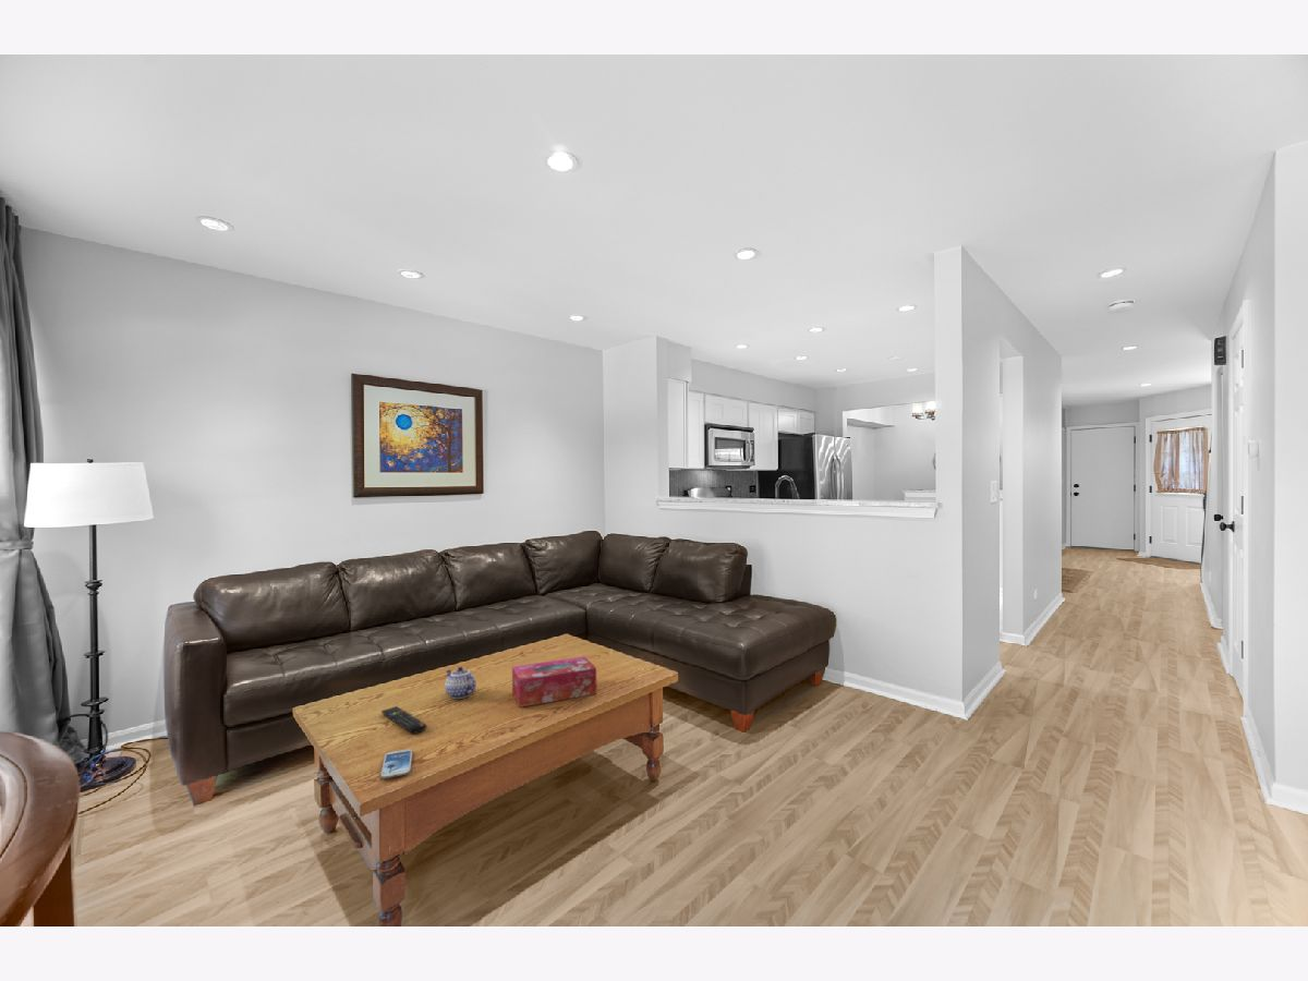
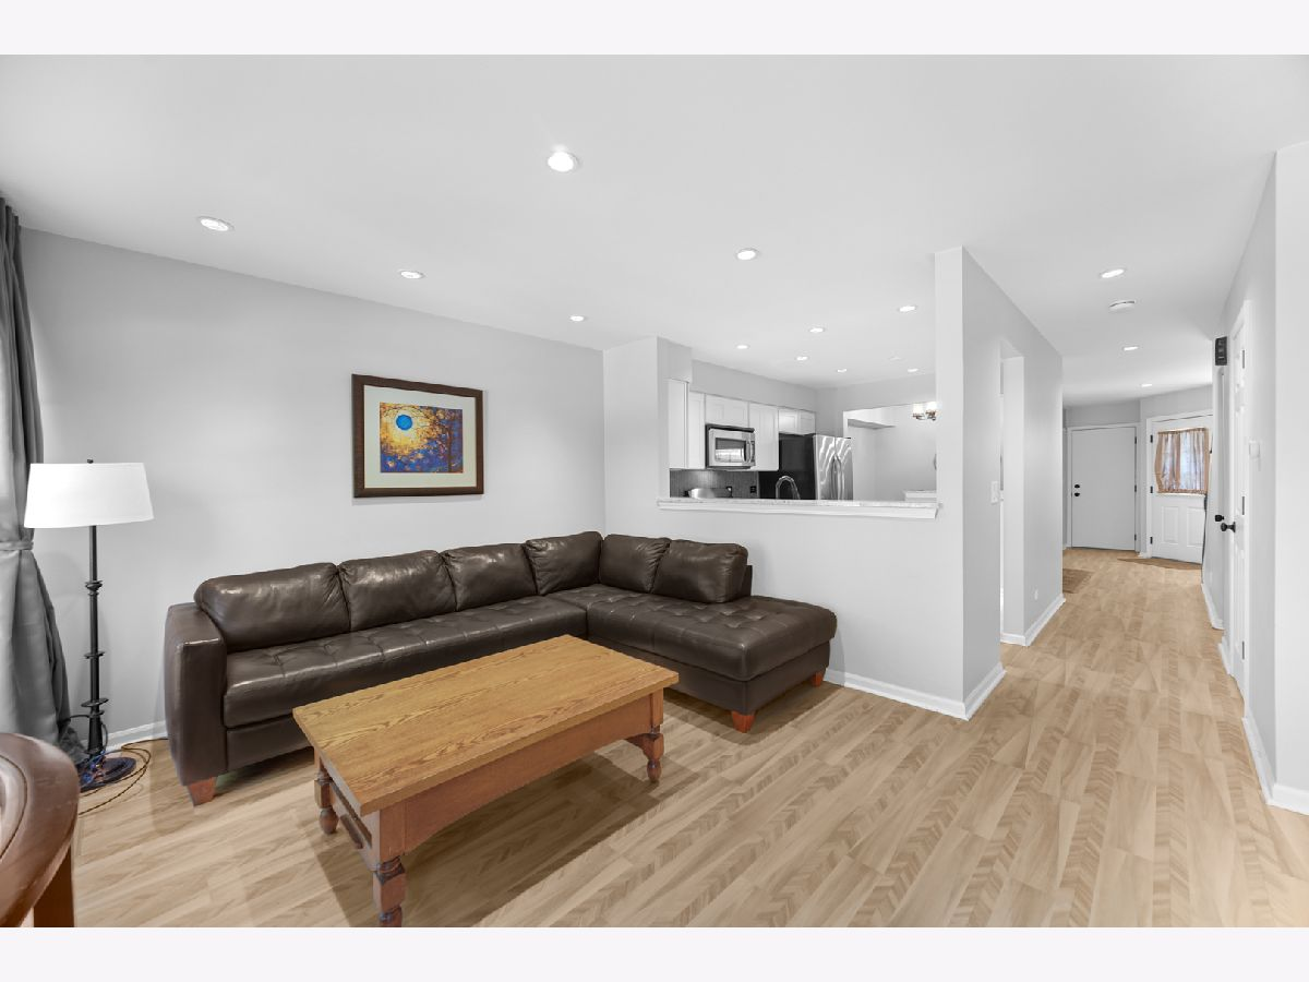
- smartphone (397, 763)
- remote control (403, 719)
- tissue box (554, 680)
- teapot (460, 680)
